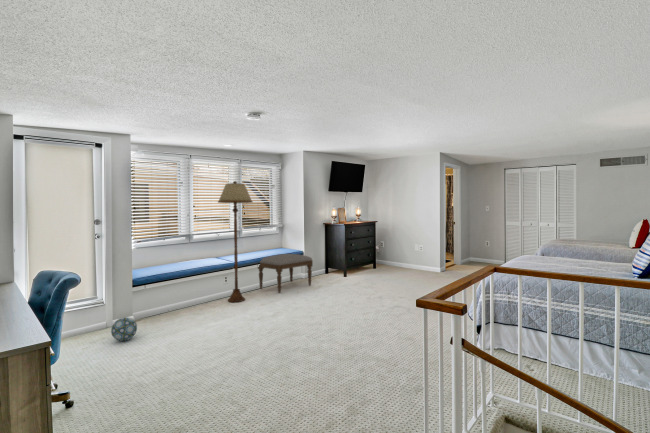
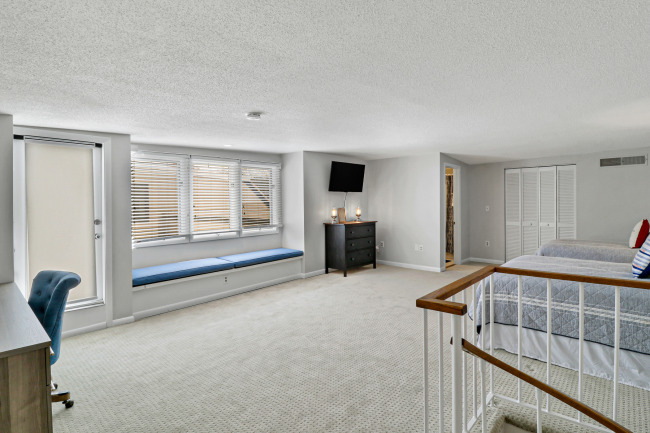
- floor lamp (235, 240)
- ball (124, 329)
- ottoman (285, 268)
